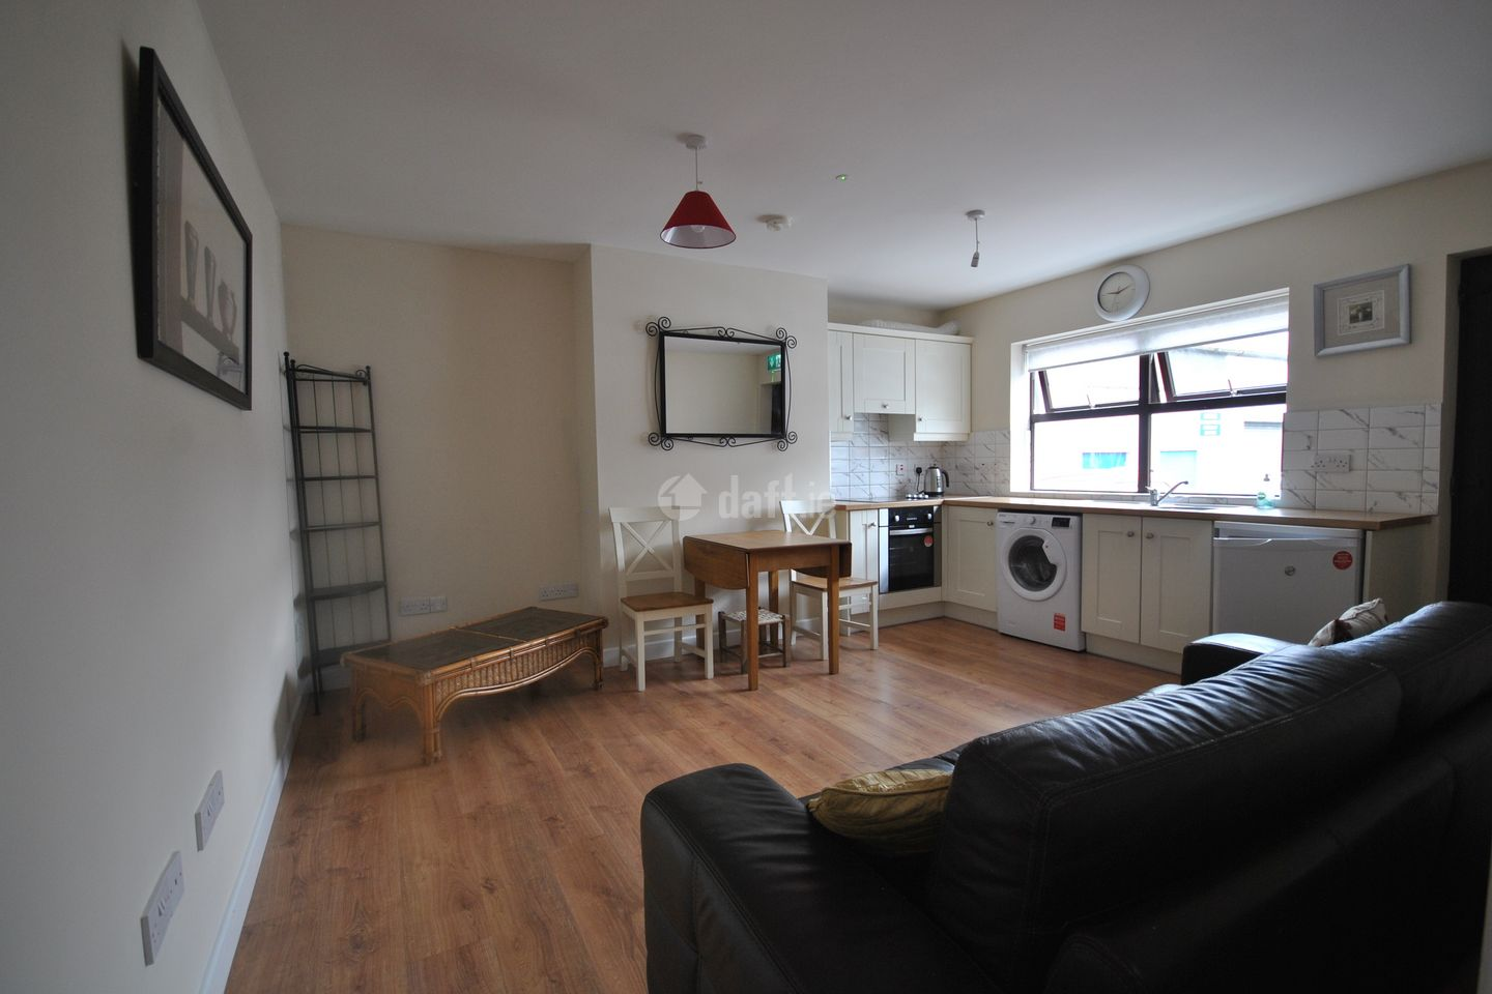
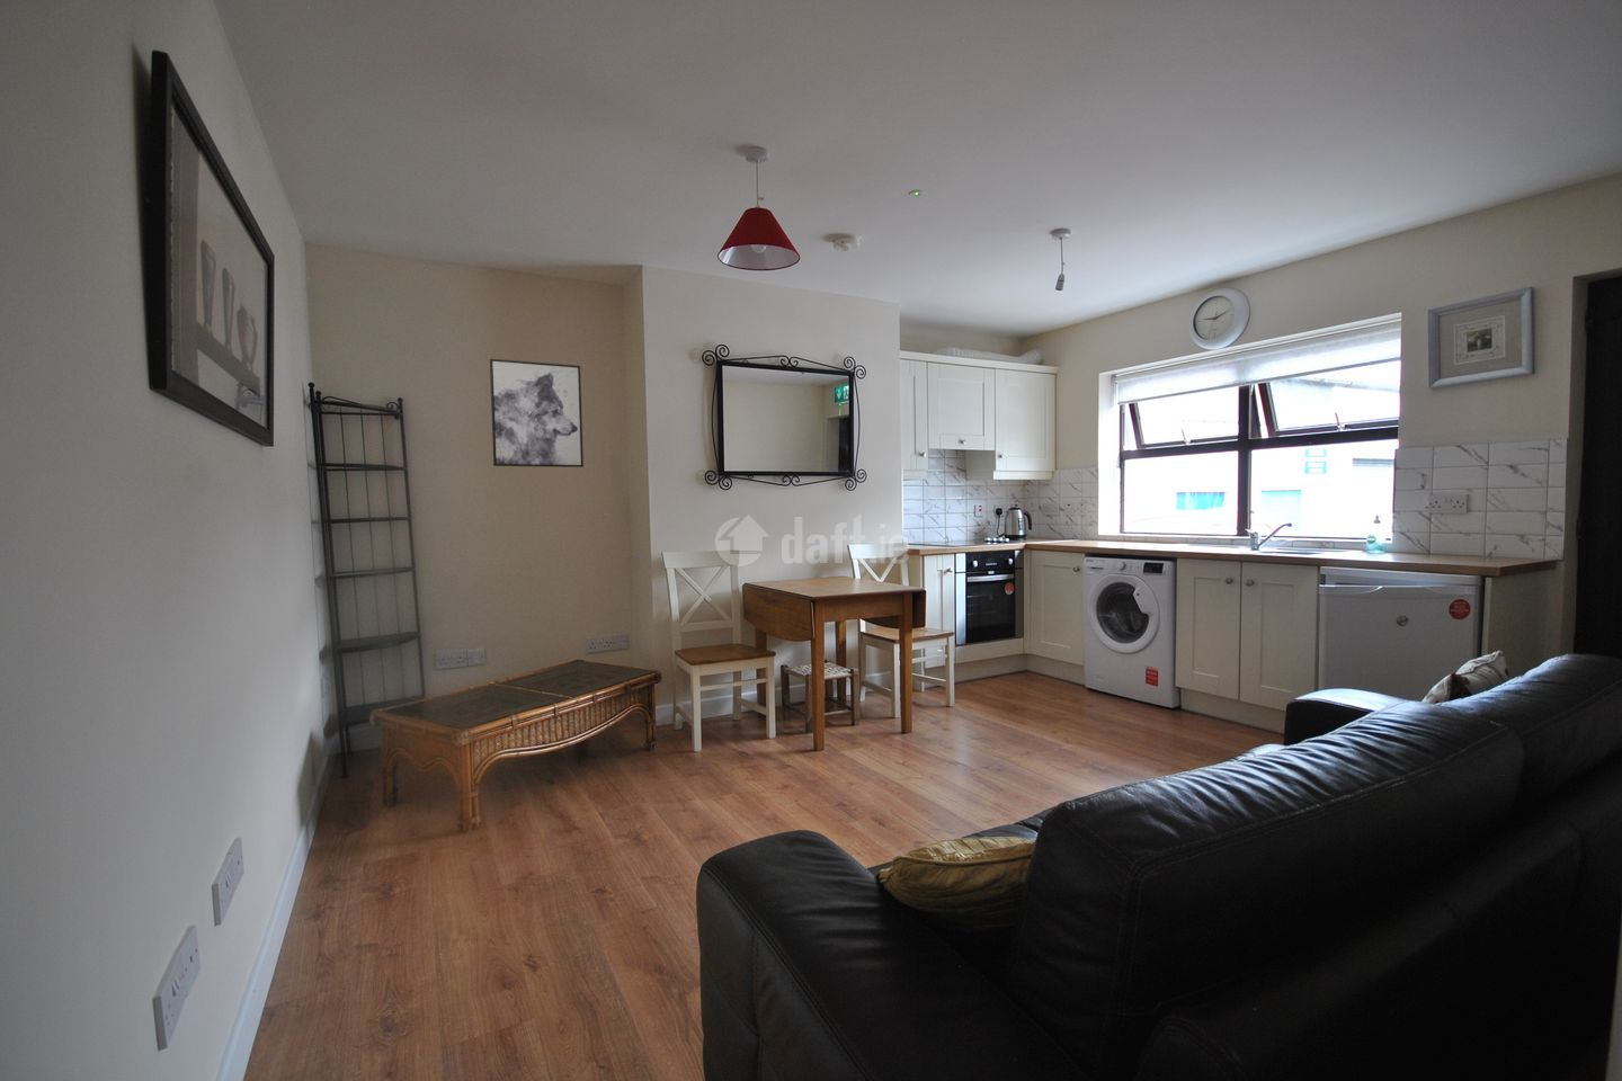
+ wall art (537, 414)
